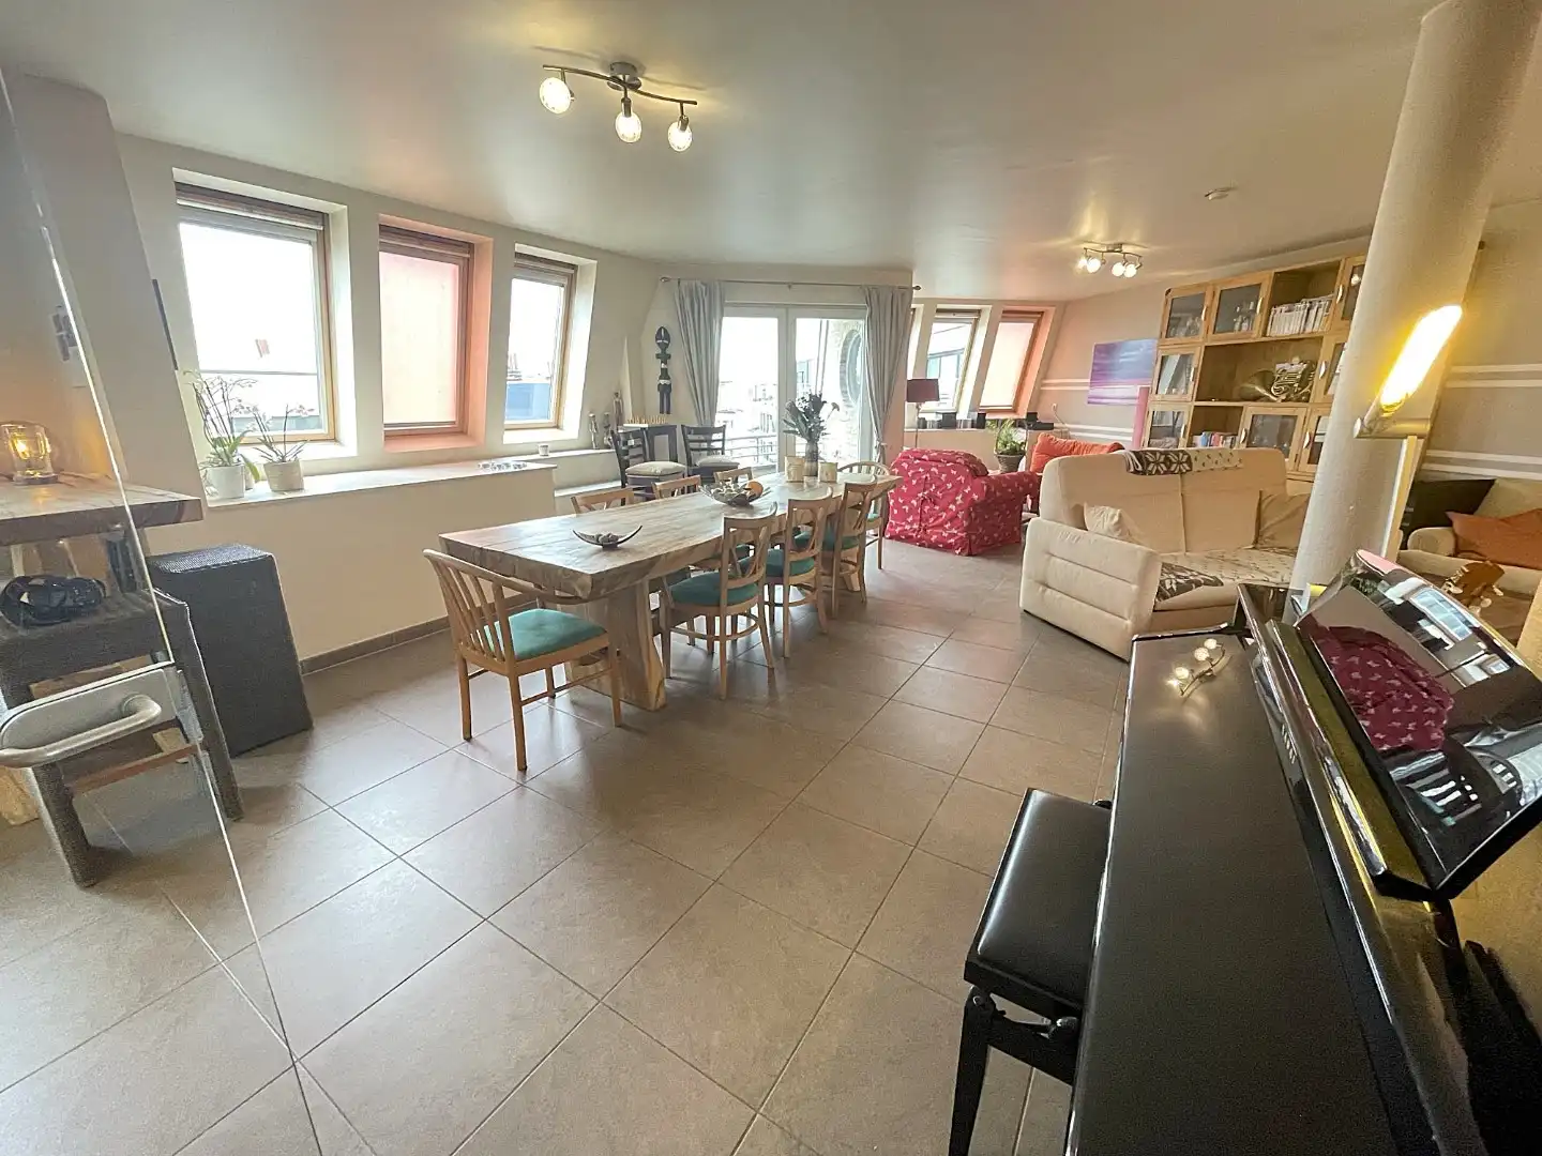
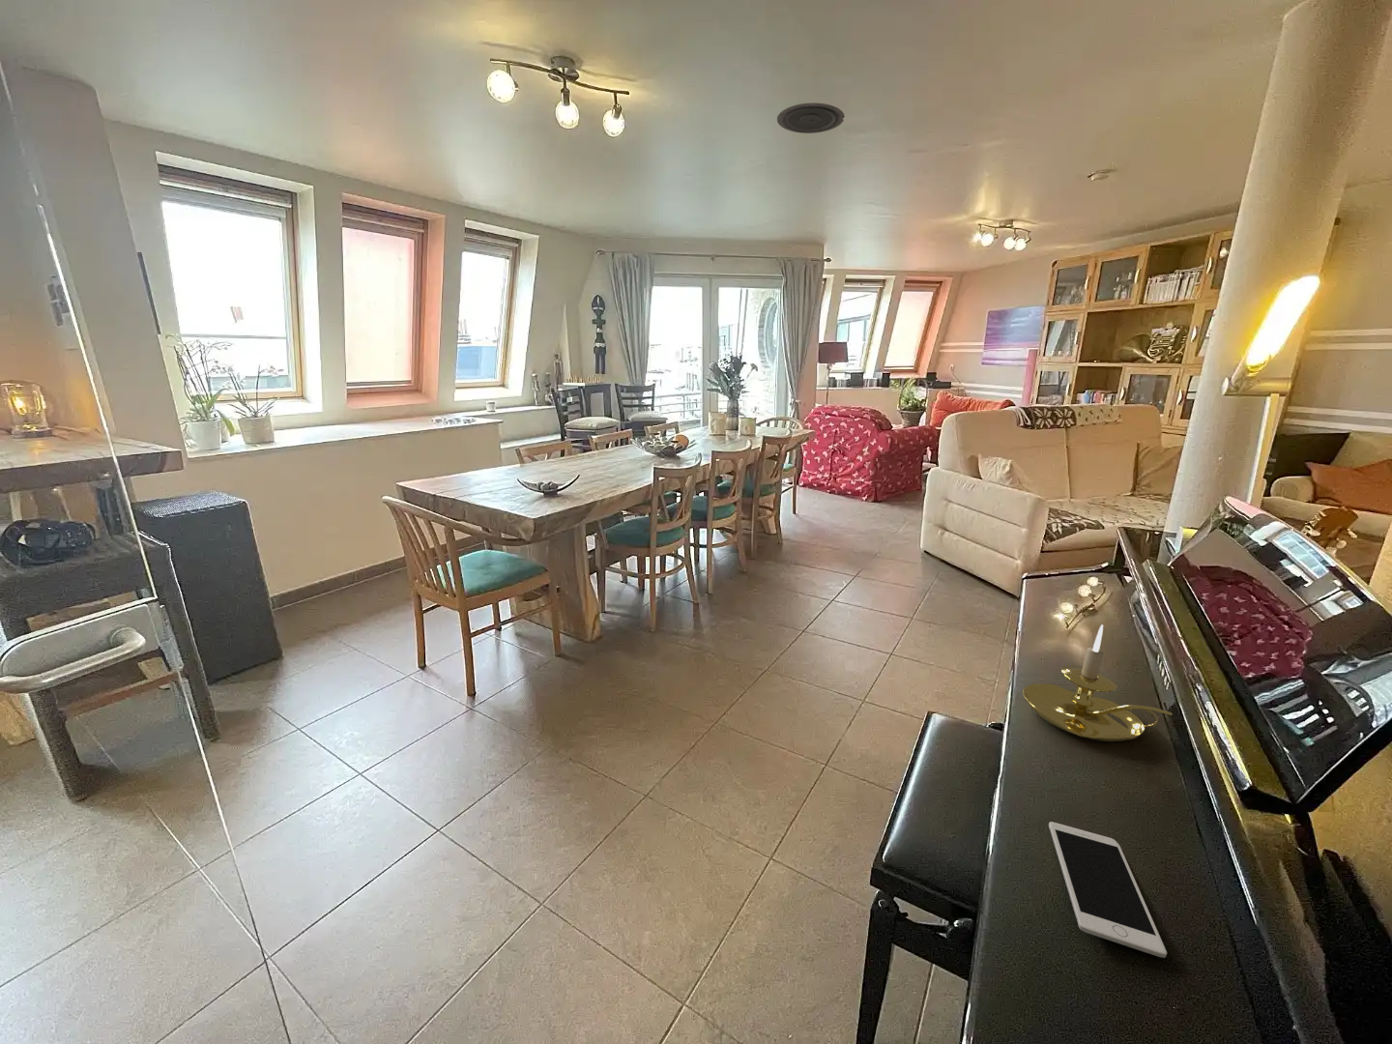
+ candle holder (1099, 674)
+ cell phone (1100, 881)
+ recessed light (810, 116)
